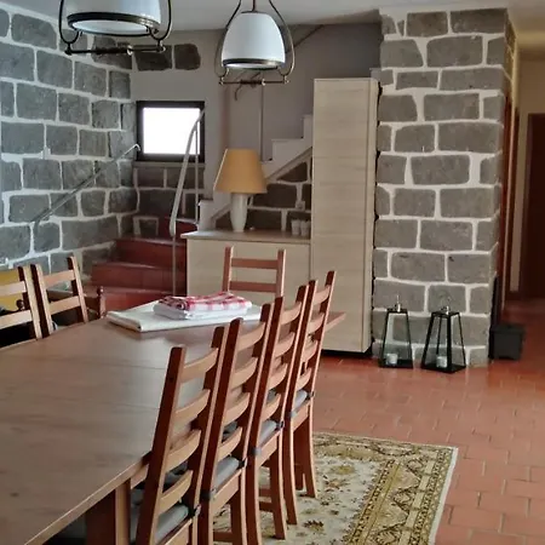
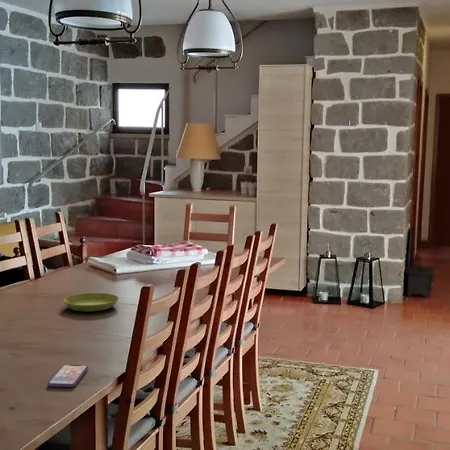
+ saucer (91, 302)
+ smartphone (68, 375)
